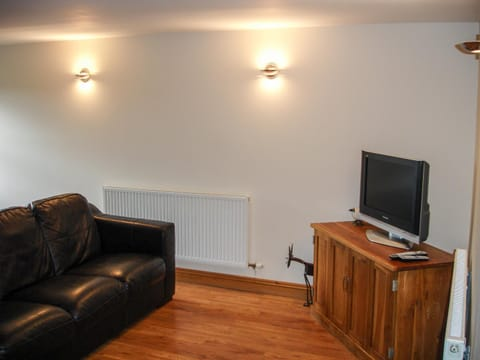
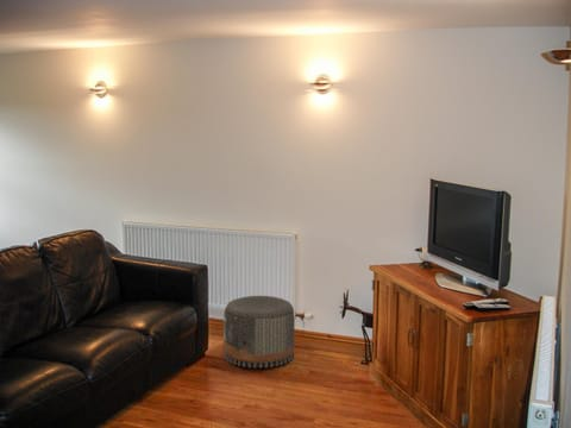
+ pouf (258, 327)
